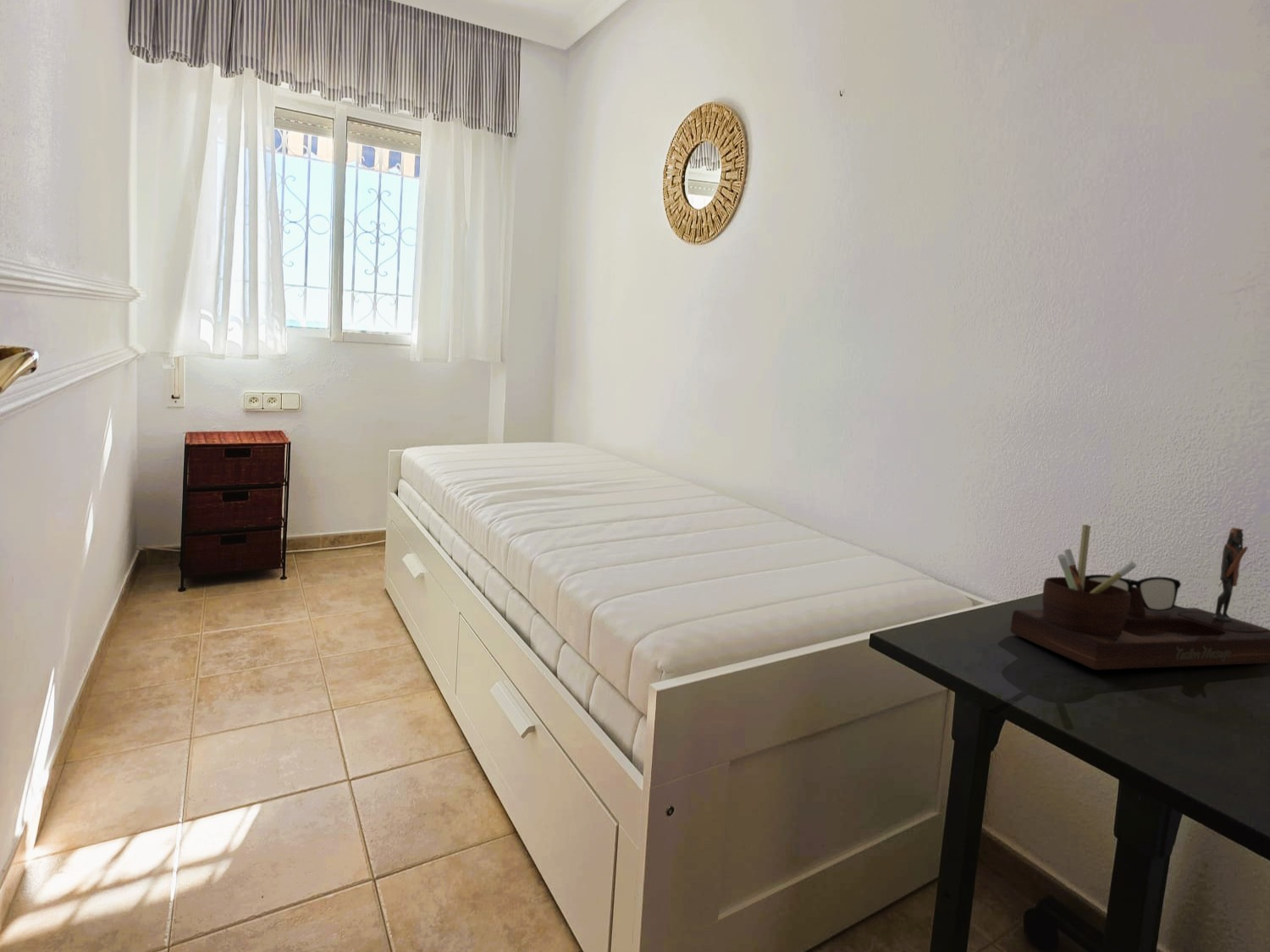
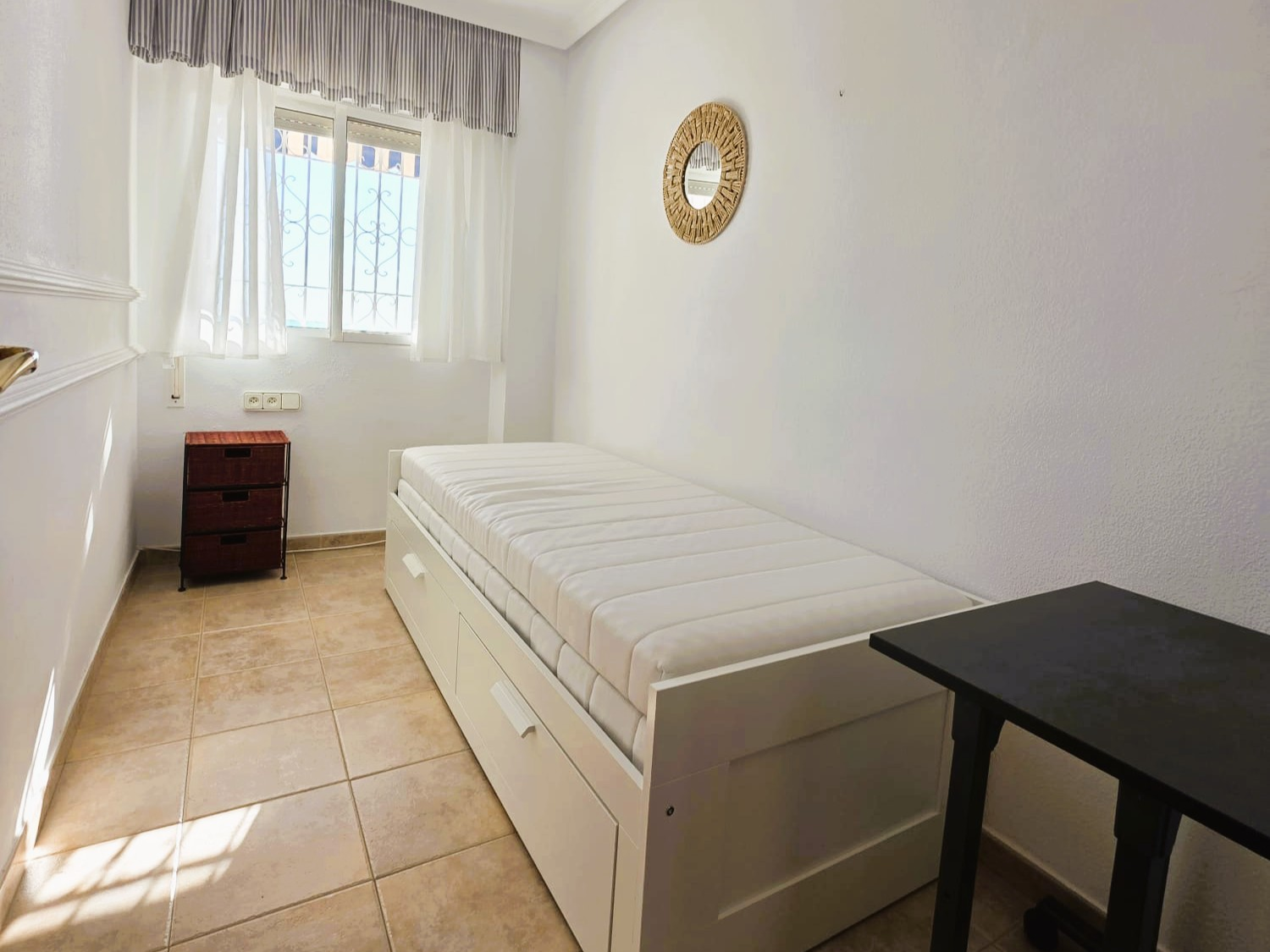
- desk organizer (1149, 586)
